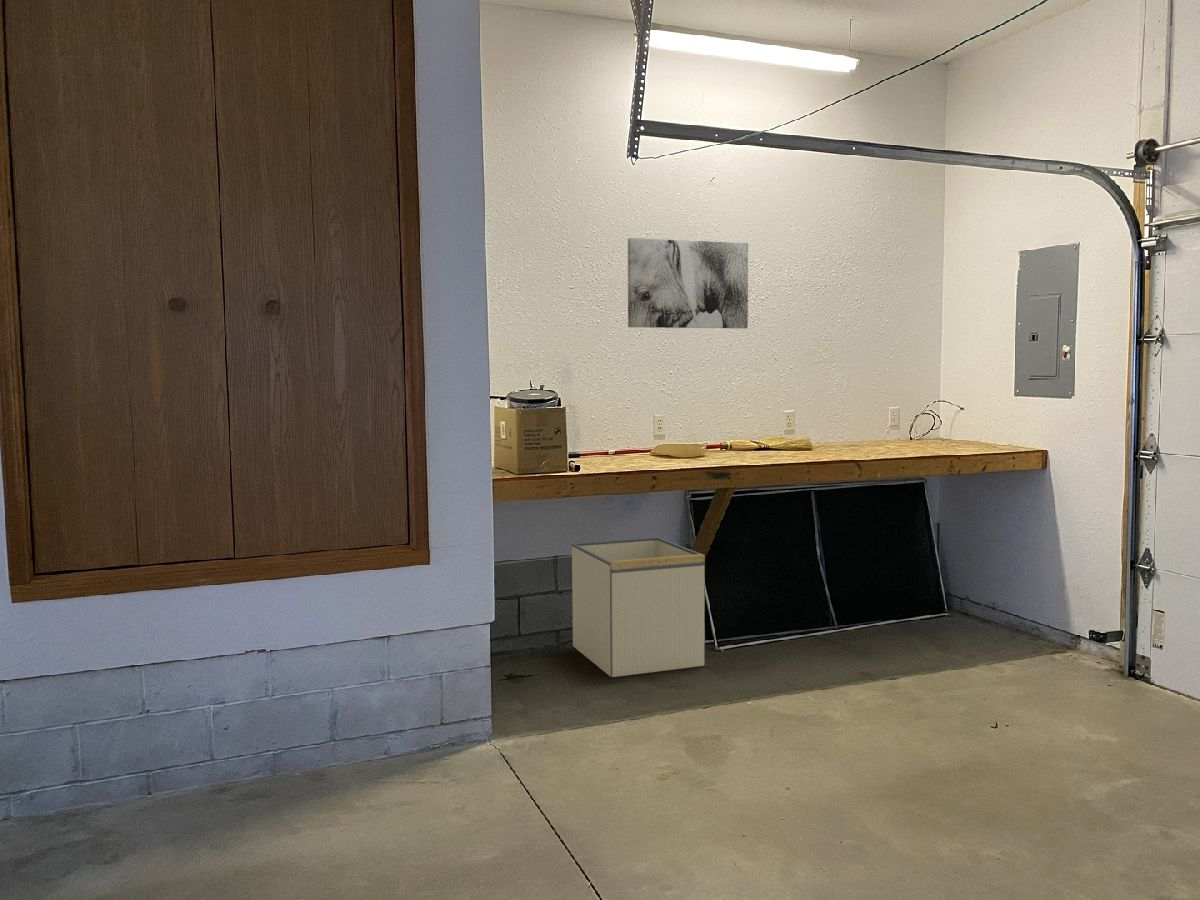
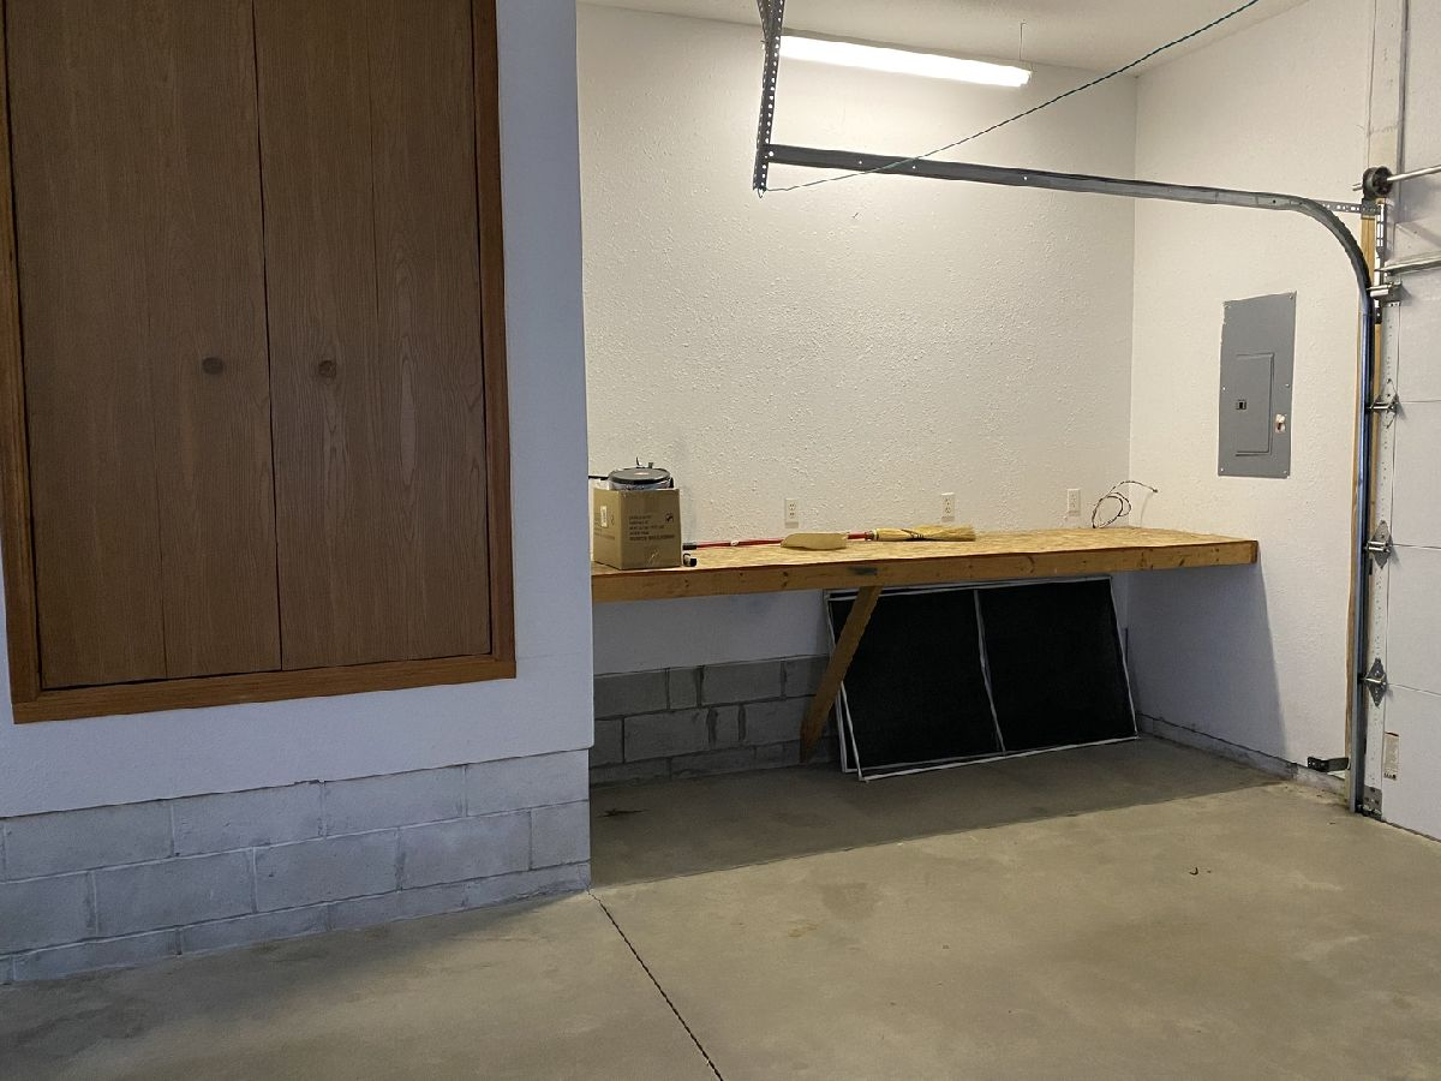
- storage bin (636, 602)
- wall art (689, 284)
